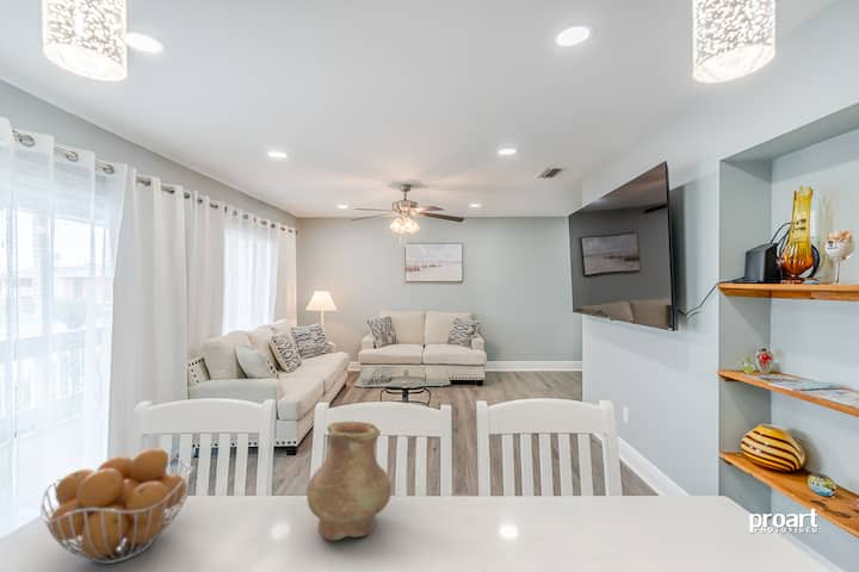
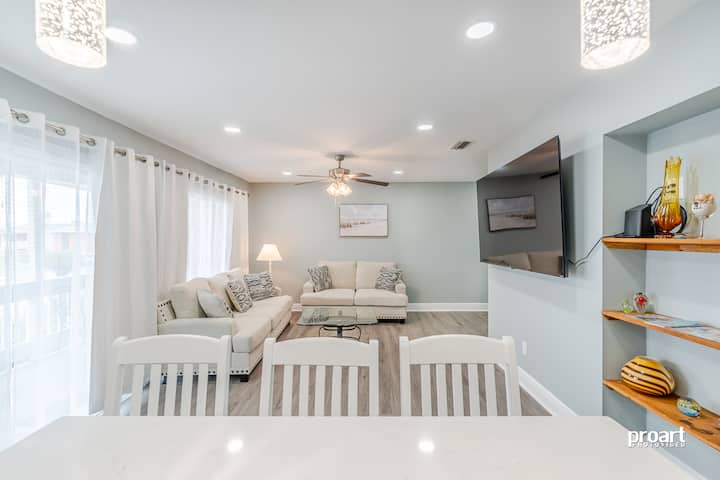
- fruit basket (125, 502)
- vase (350, 475)
